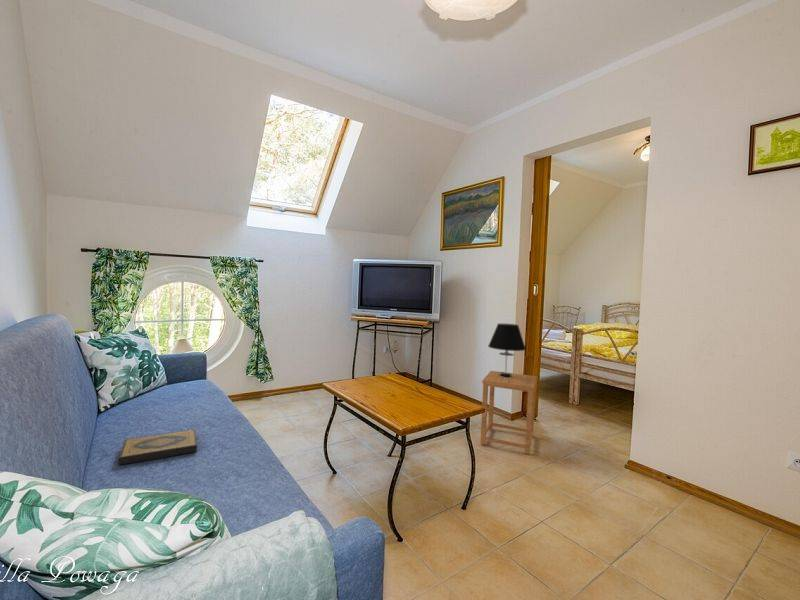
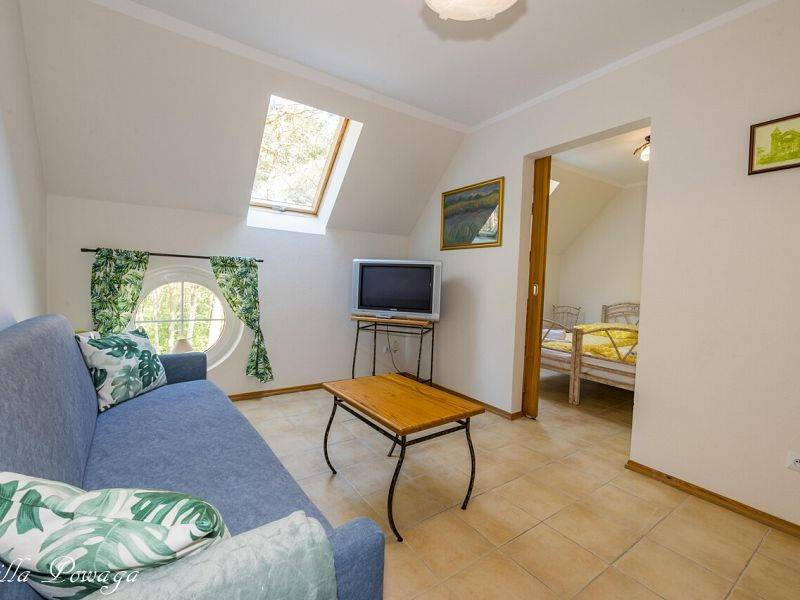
- table lamp (506, 350)
- side table (493, 408)
- hardback book (160, 445)
